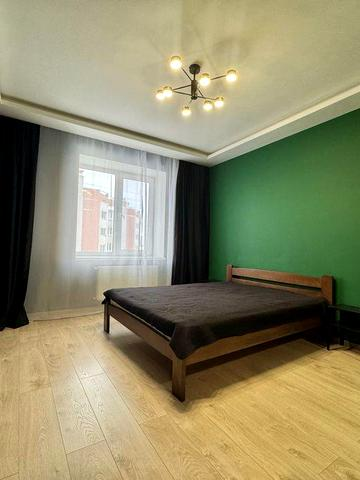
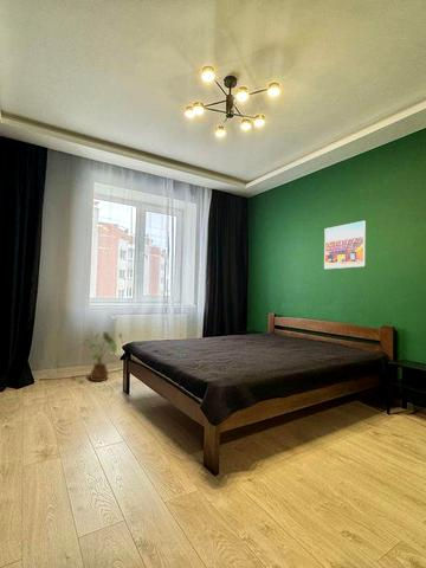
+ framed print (343, 246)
+ house plant (103, 356)
